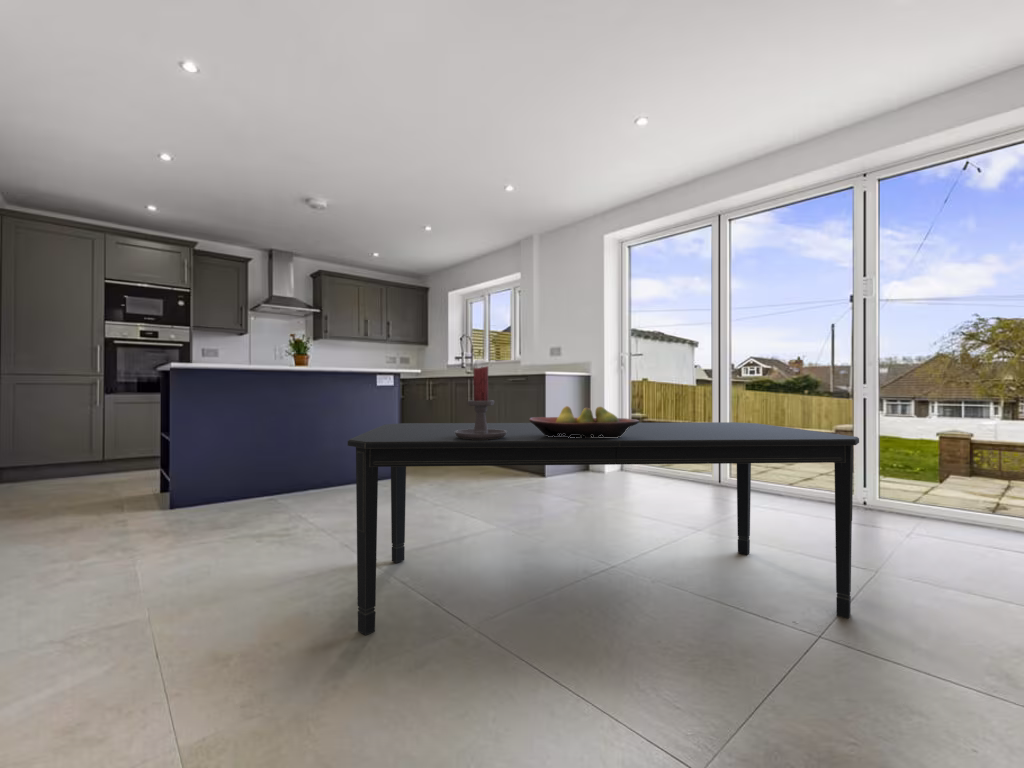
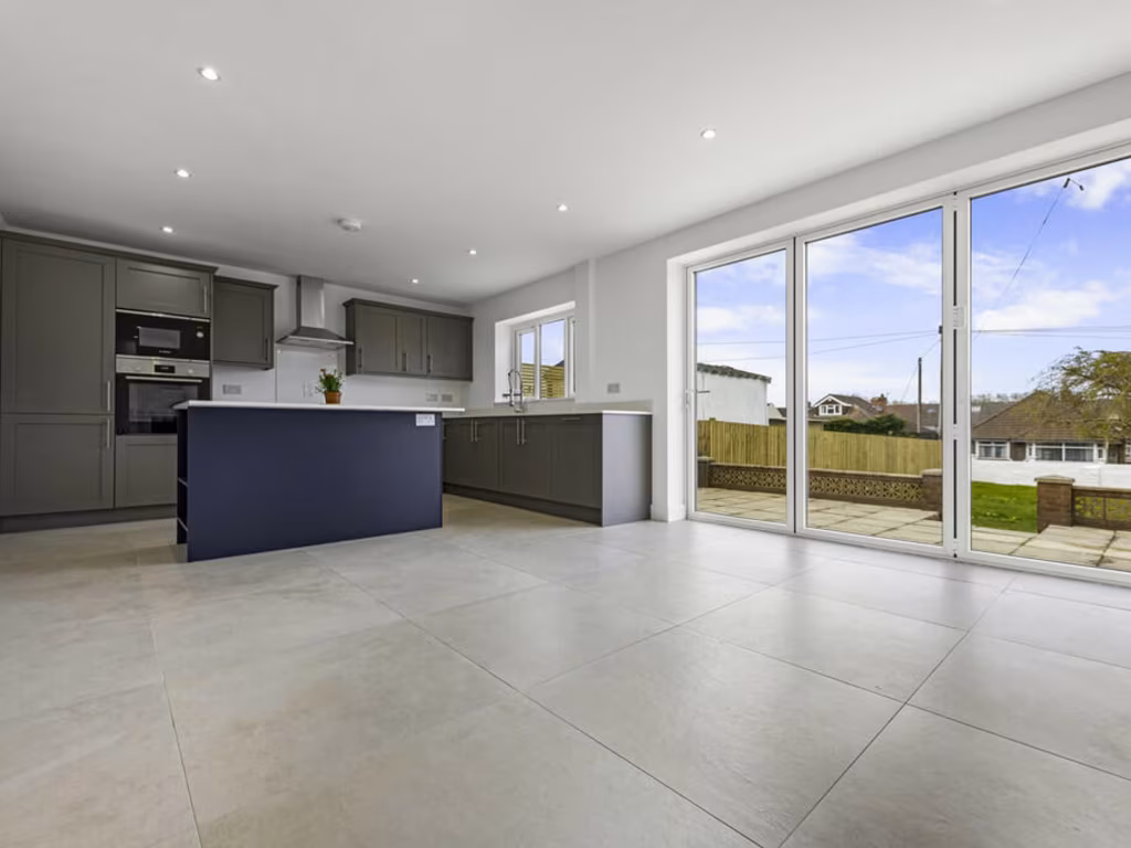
- fruit bowl (583, 420)
- candle holder (480, 400)
- dining table (591, 464)
